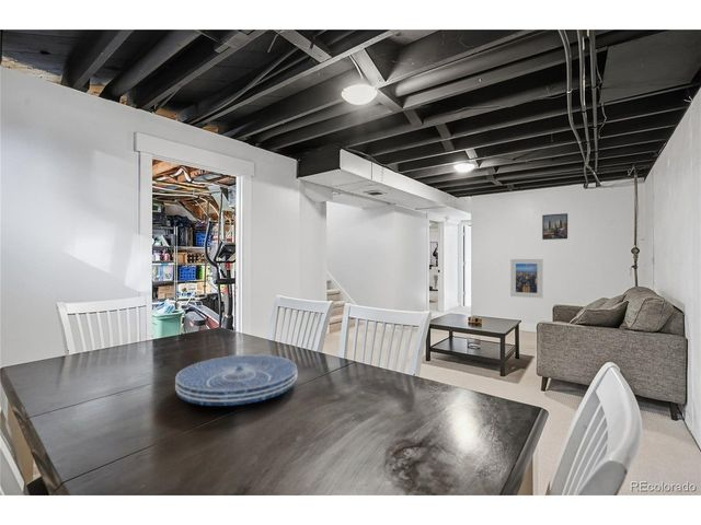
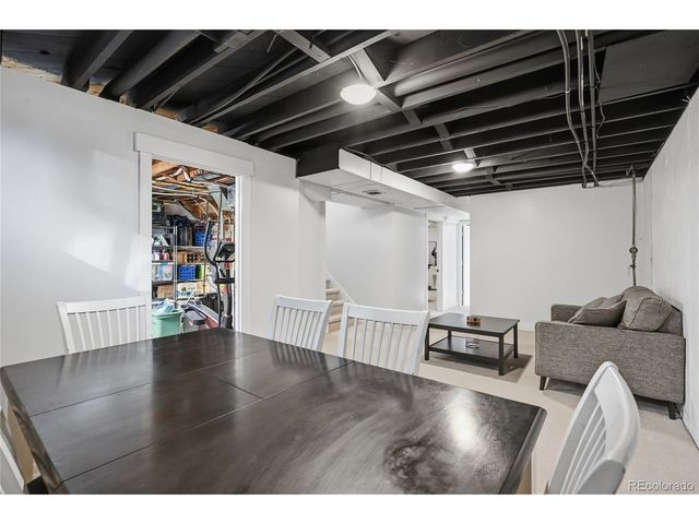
- placemat (239, 377)
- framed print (526, 278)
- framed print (554, 226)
